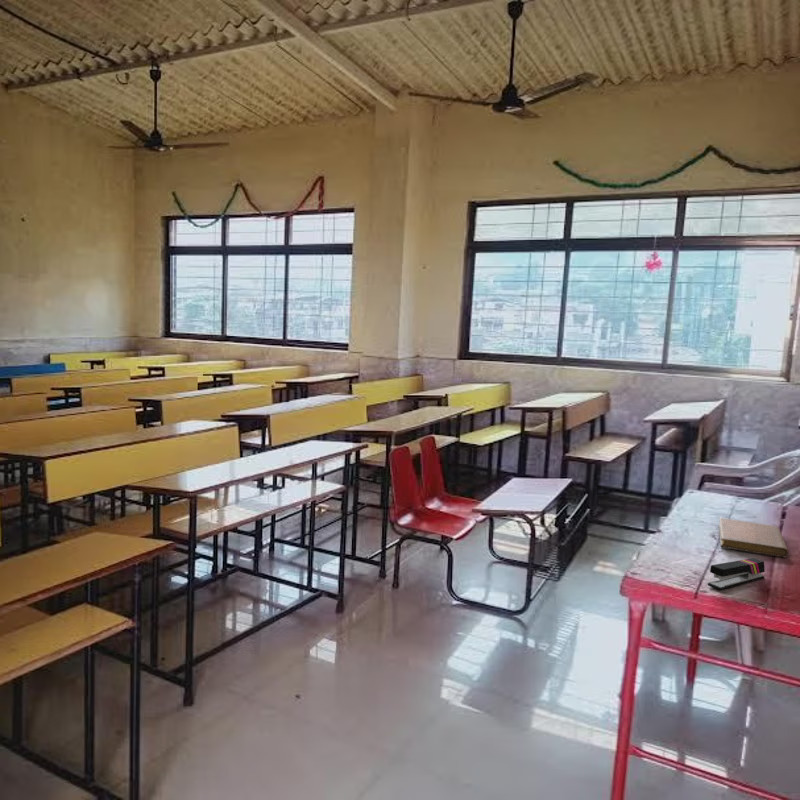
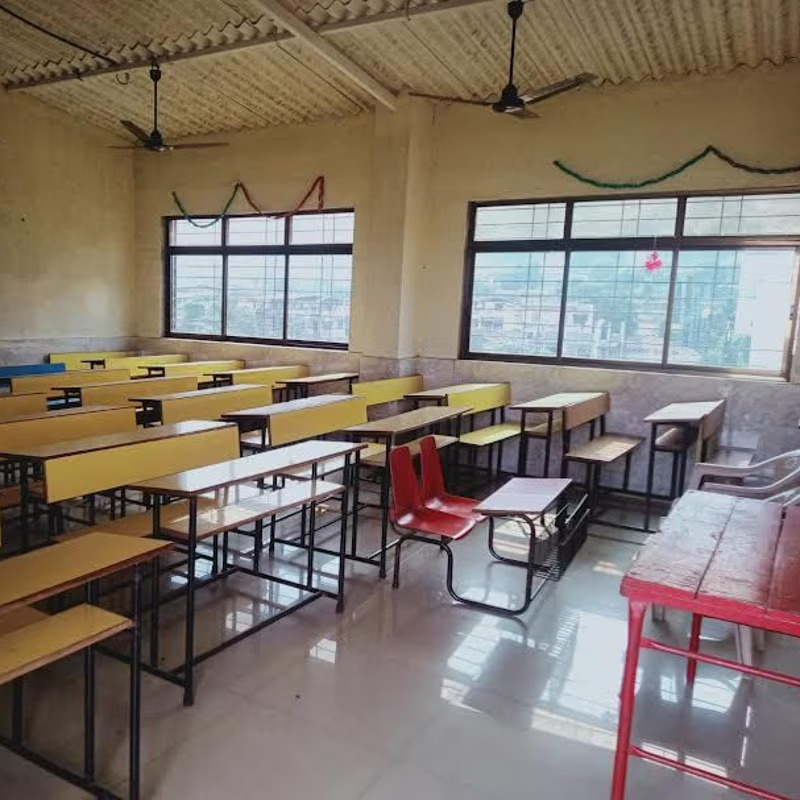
- stapler (737, 571)
- notebook (751, 536)
